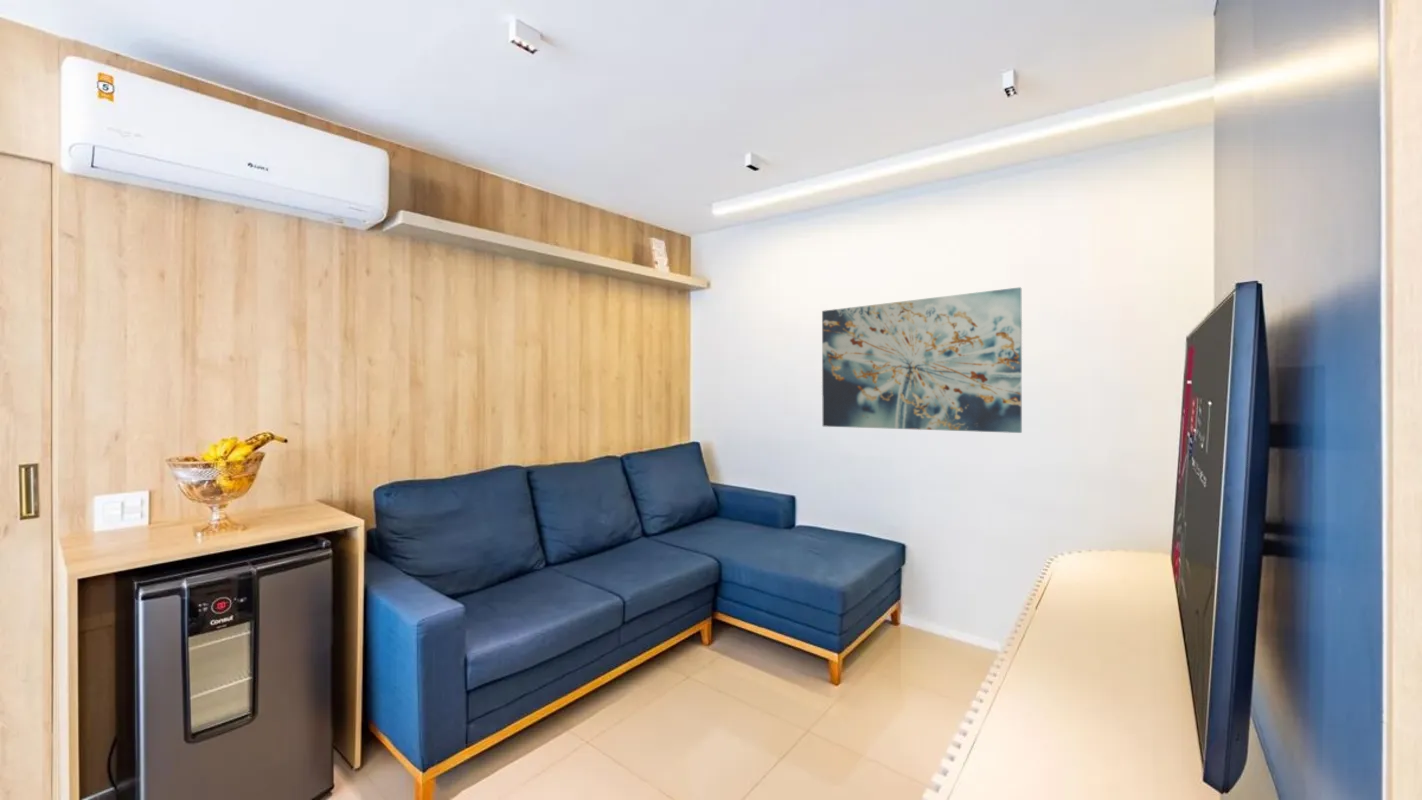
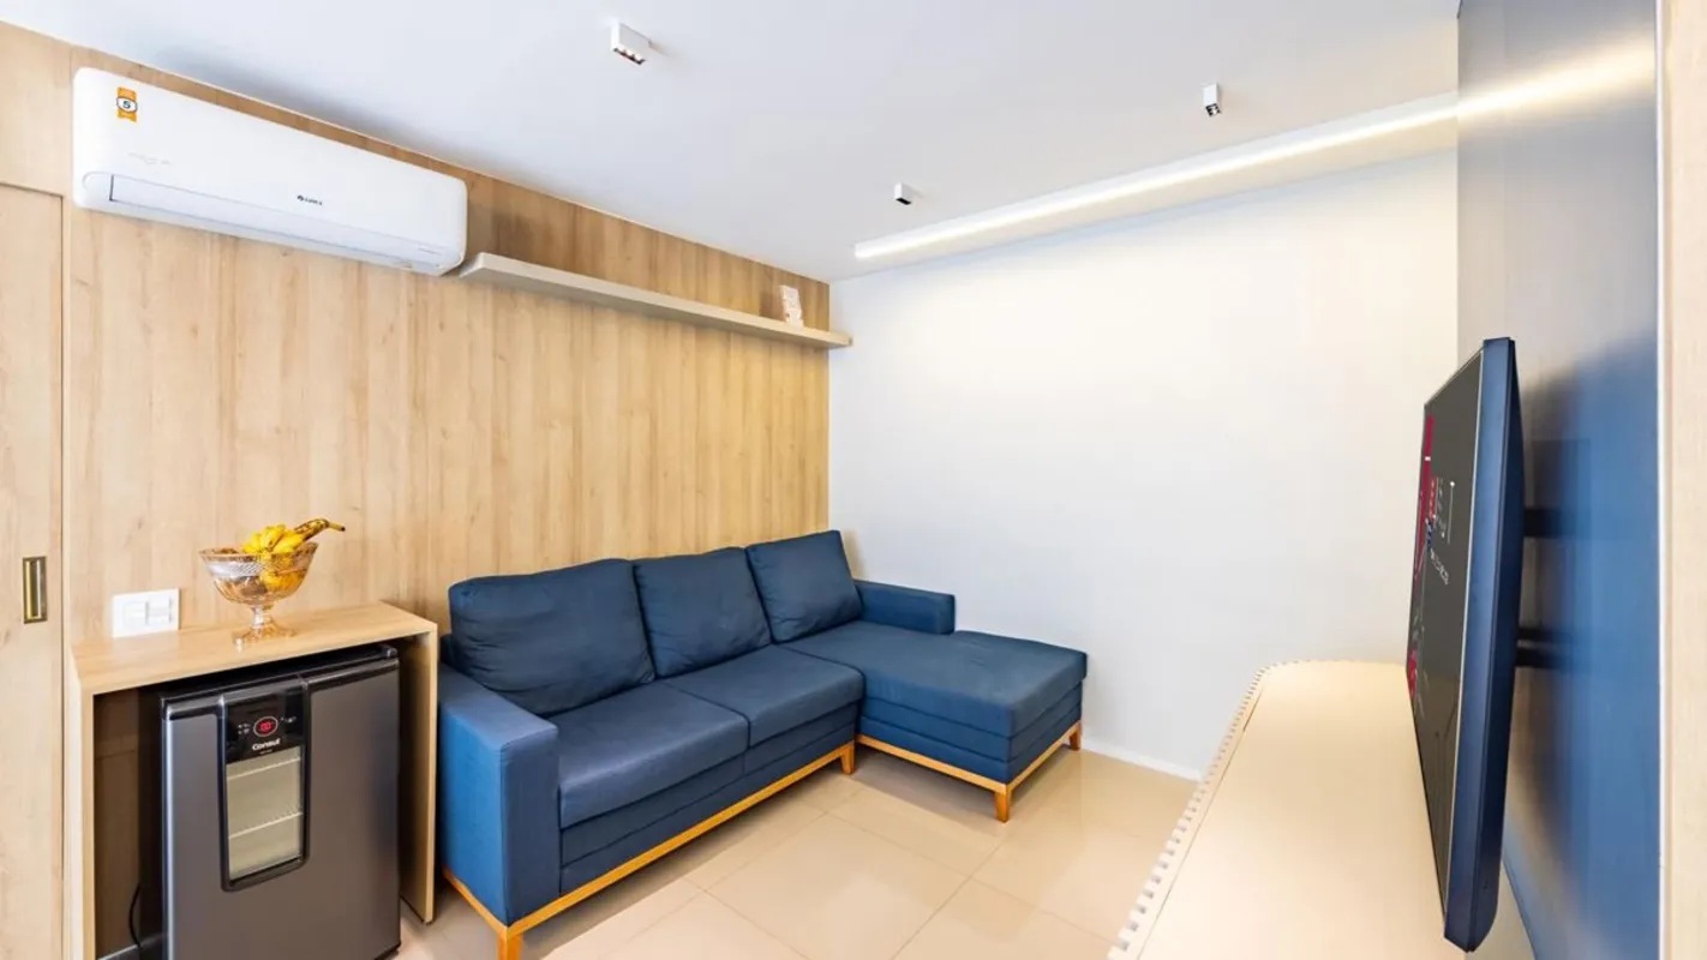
- wall art (910, 365)
